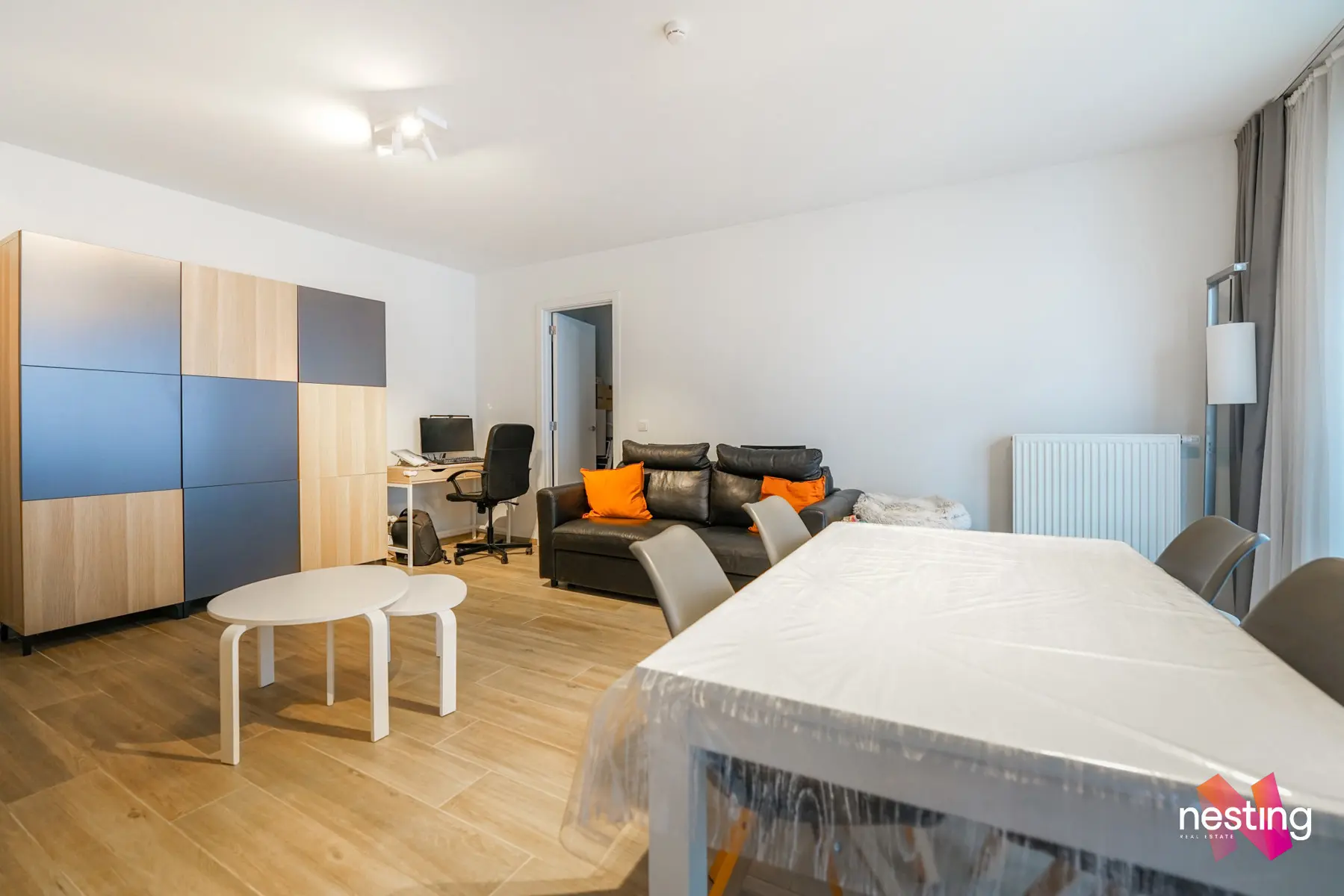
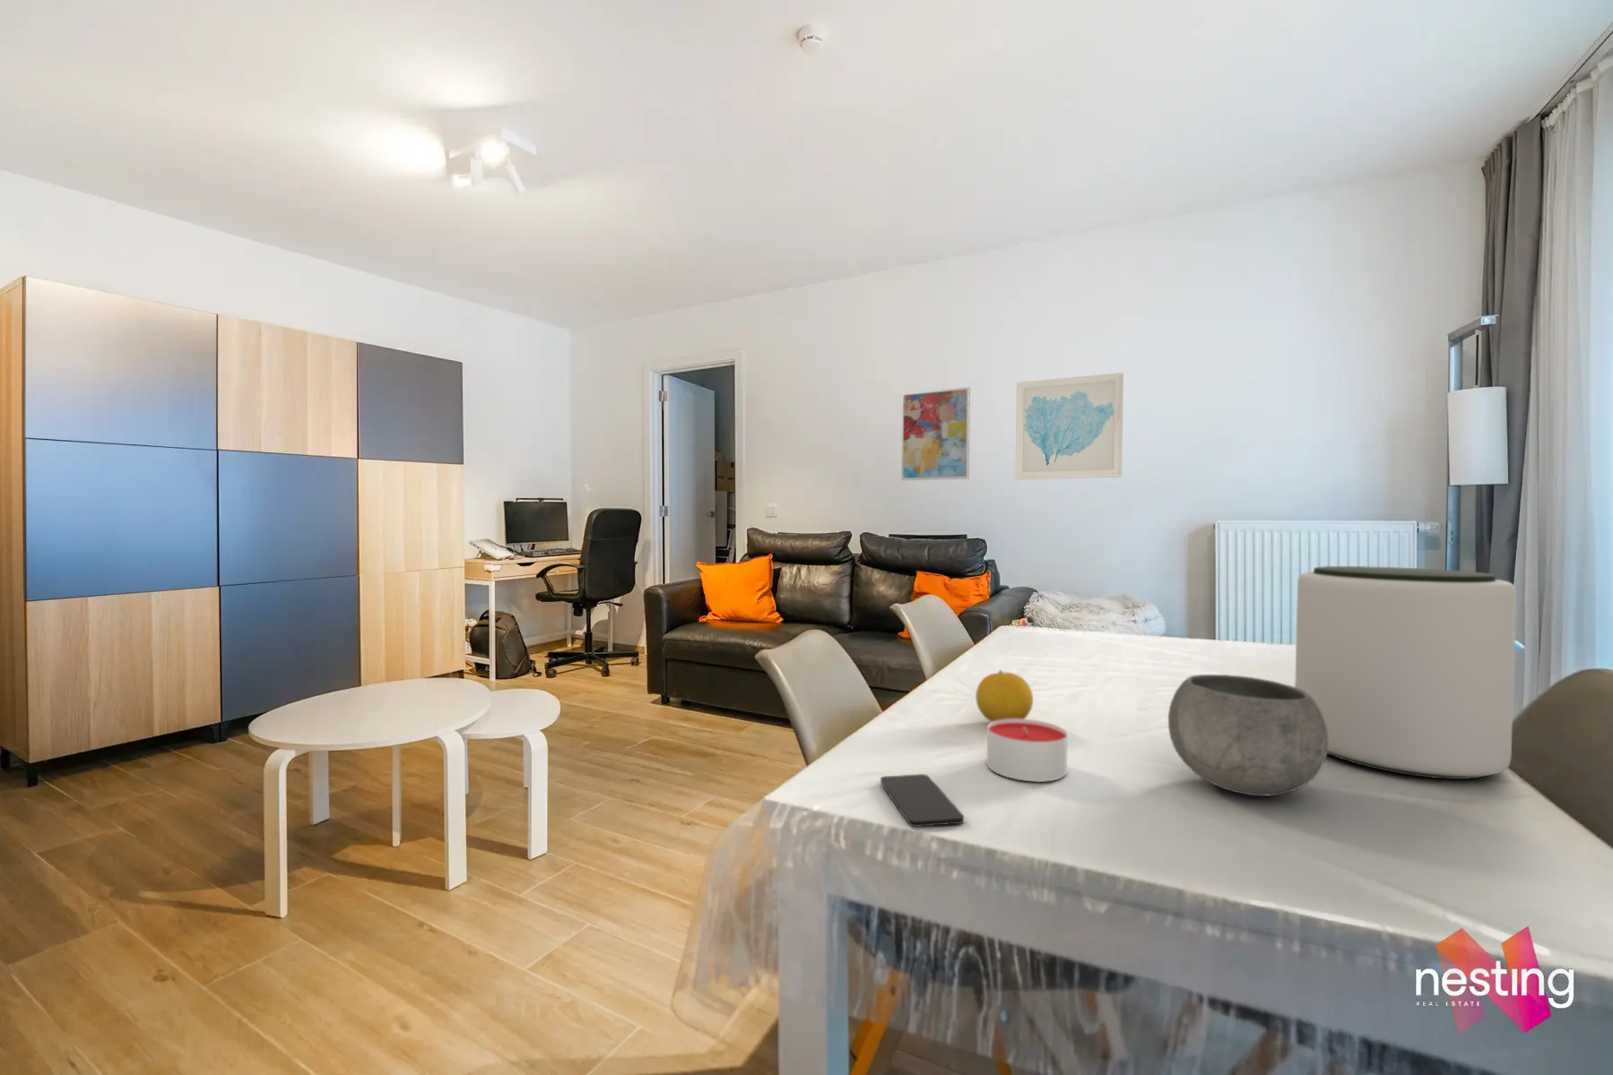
+ wall art (1067, 428)
+ smartphone (919, 798)
+ fruit (1003, 698)
+ bowl (1242, 737)
+ wall art (934, 434)
+ plant pot (1396, 662)
+ candle (1026, 747)
